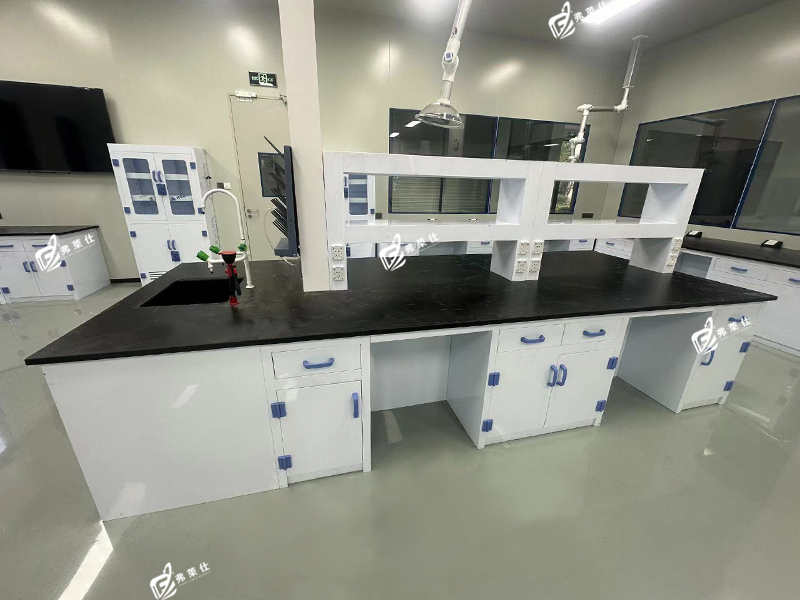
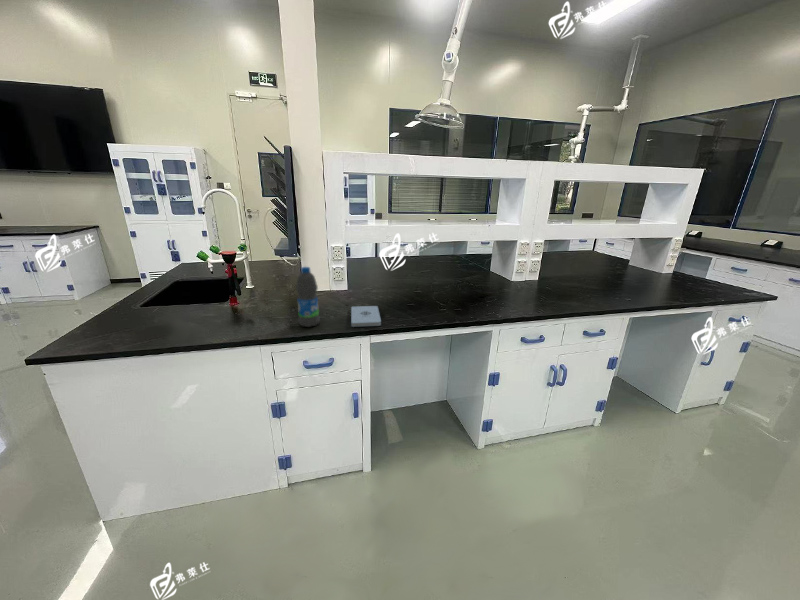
+ water bottle (307, 296)
+ notepad (365, 315)
